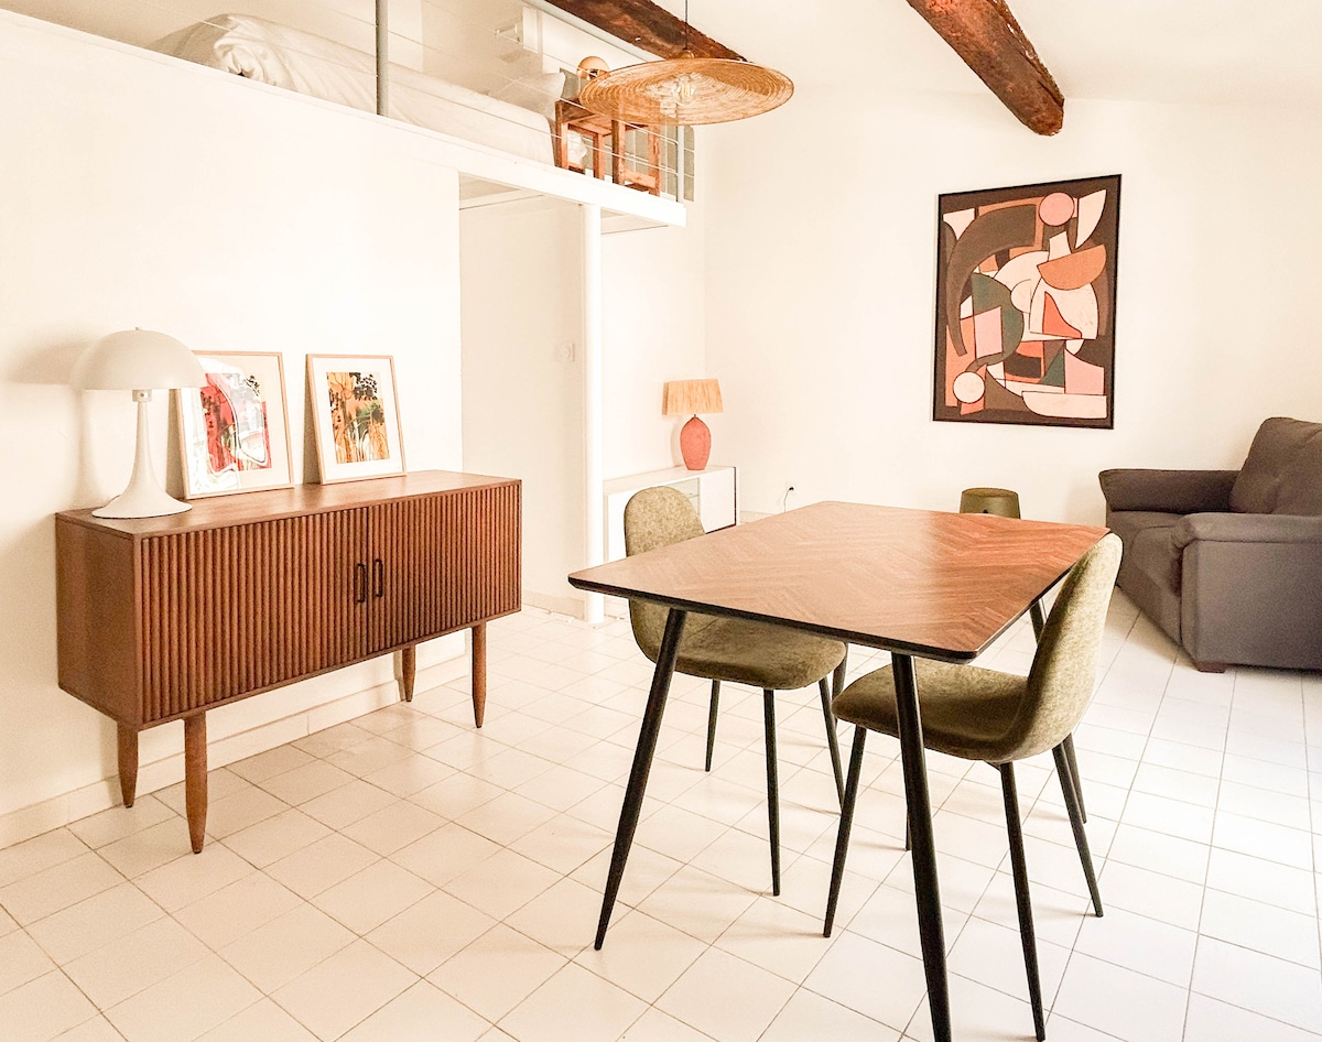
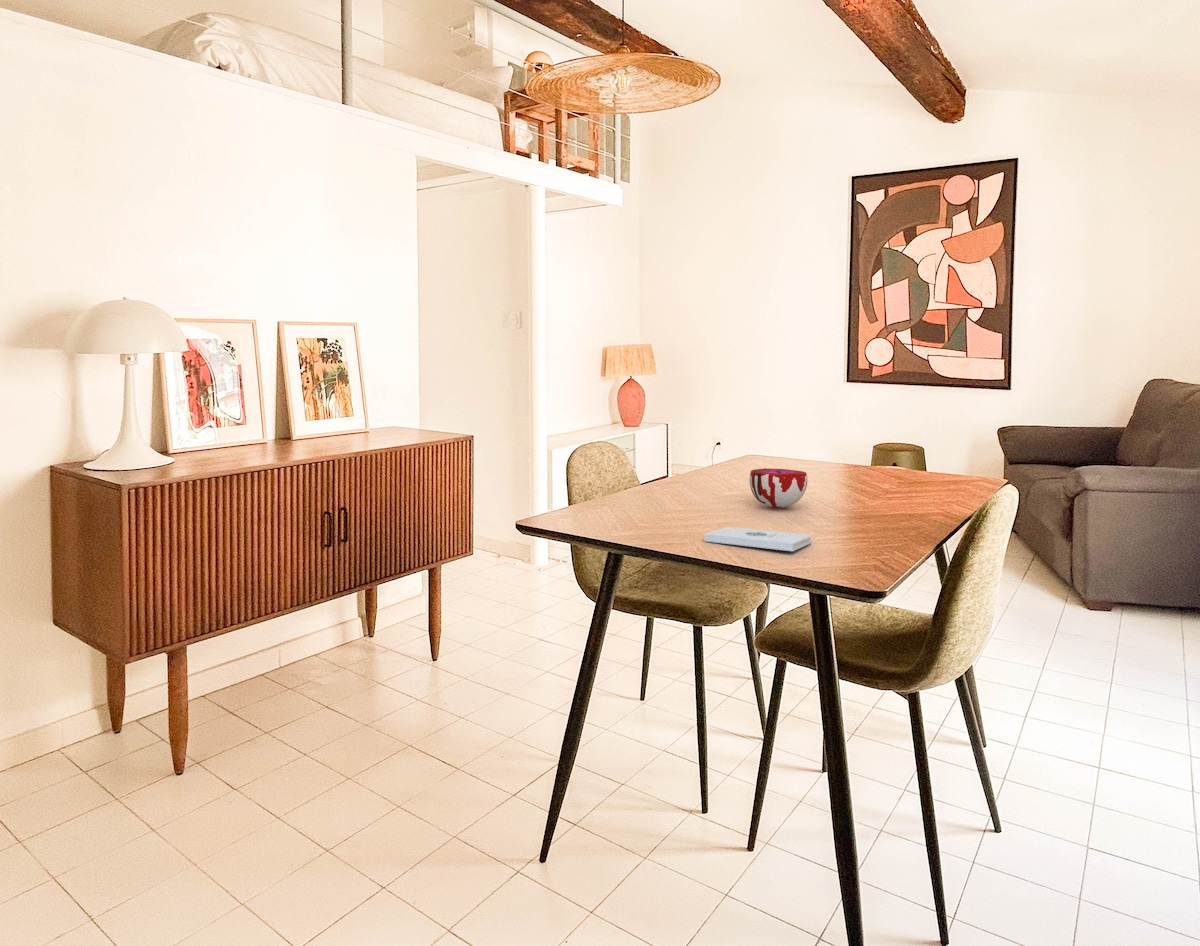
+ notepad (758, 538)
+ decorative bowl (777, 489)
